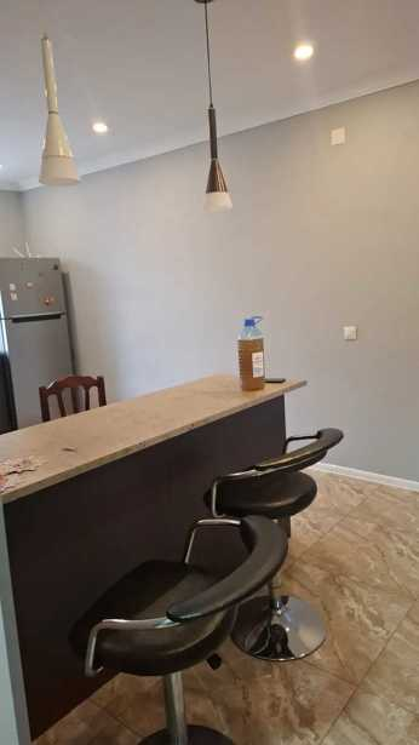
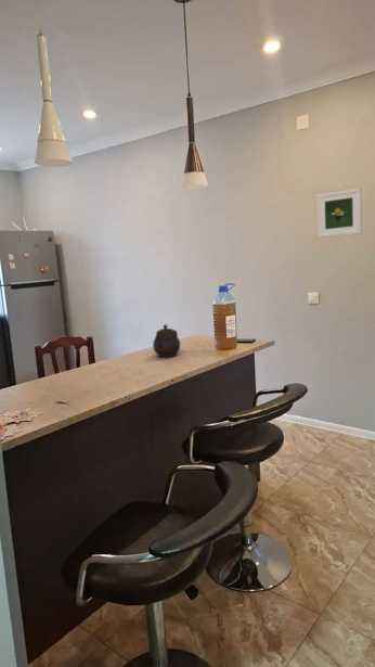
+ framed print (338, 214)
+ teapot (167, 339)
